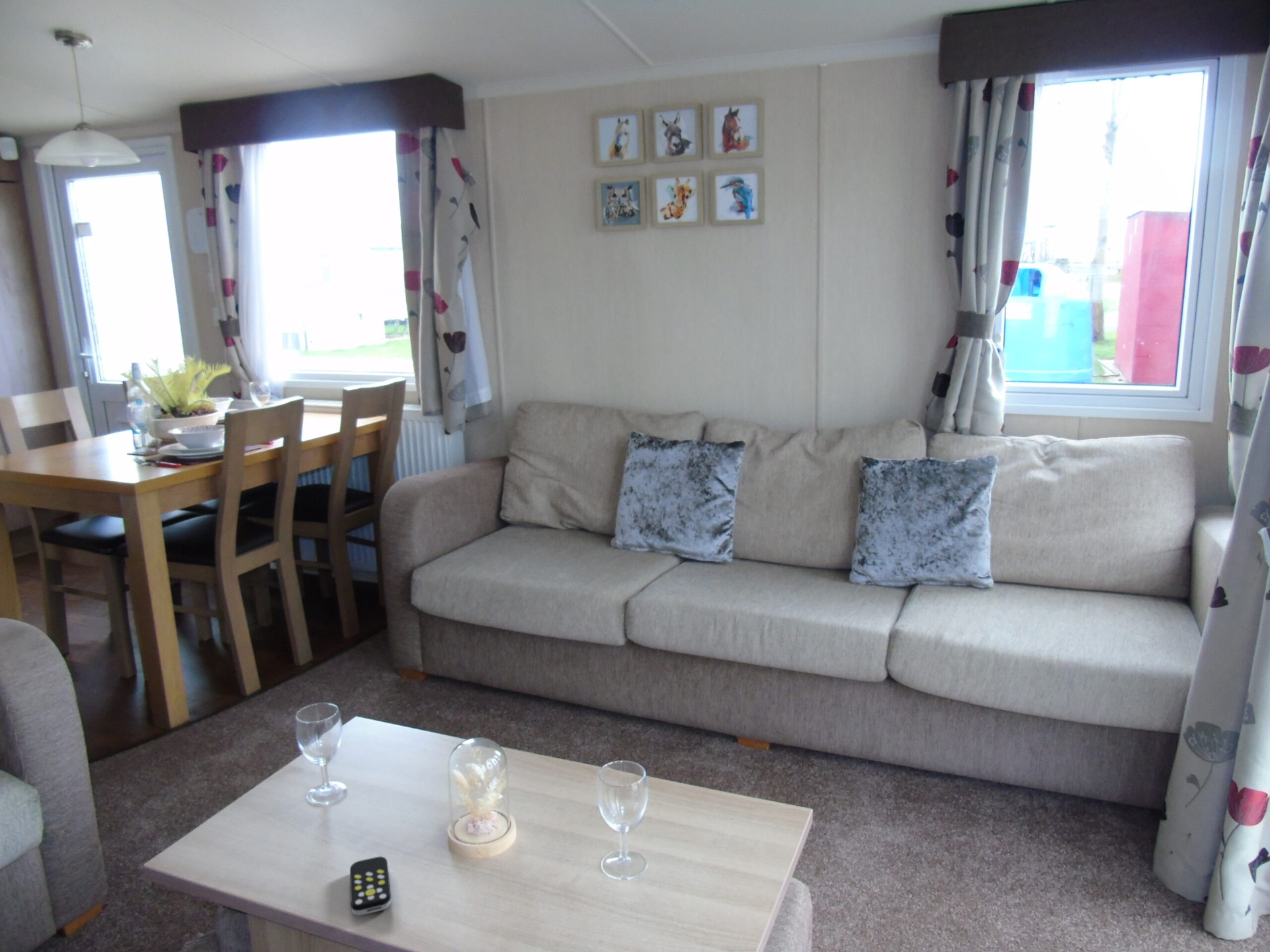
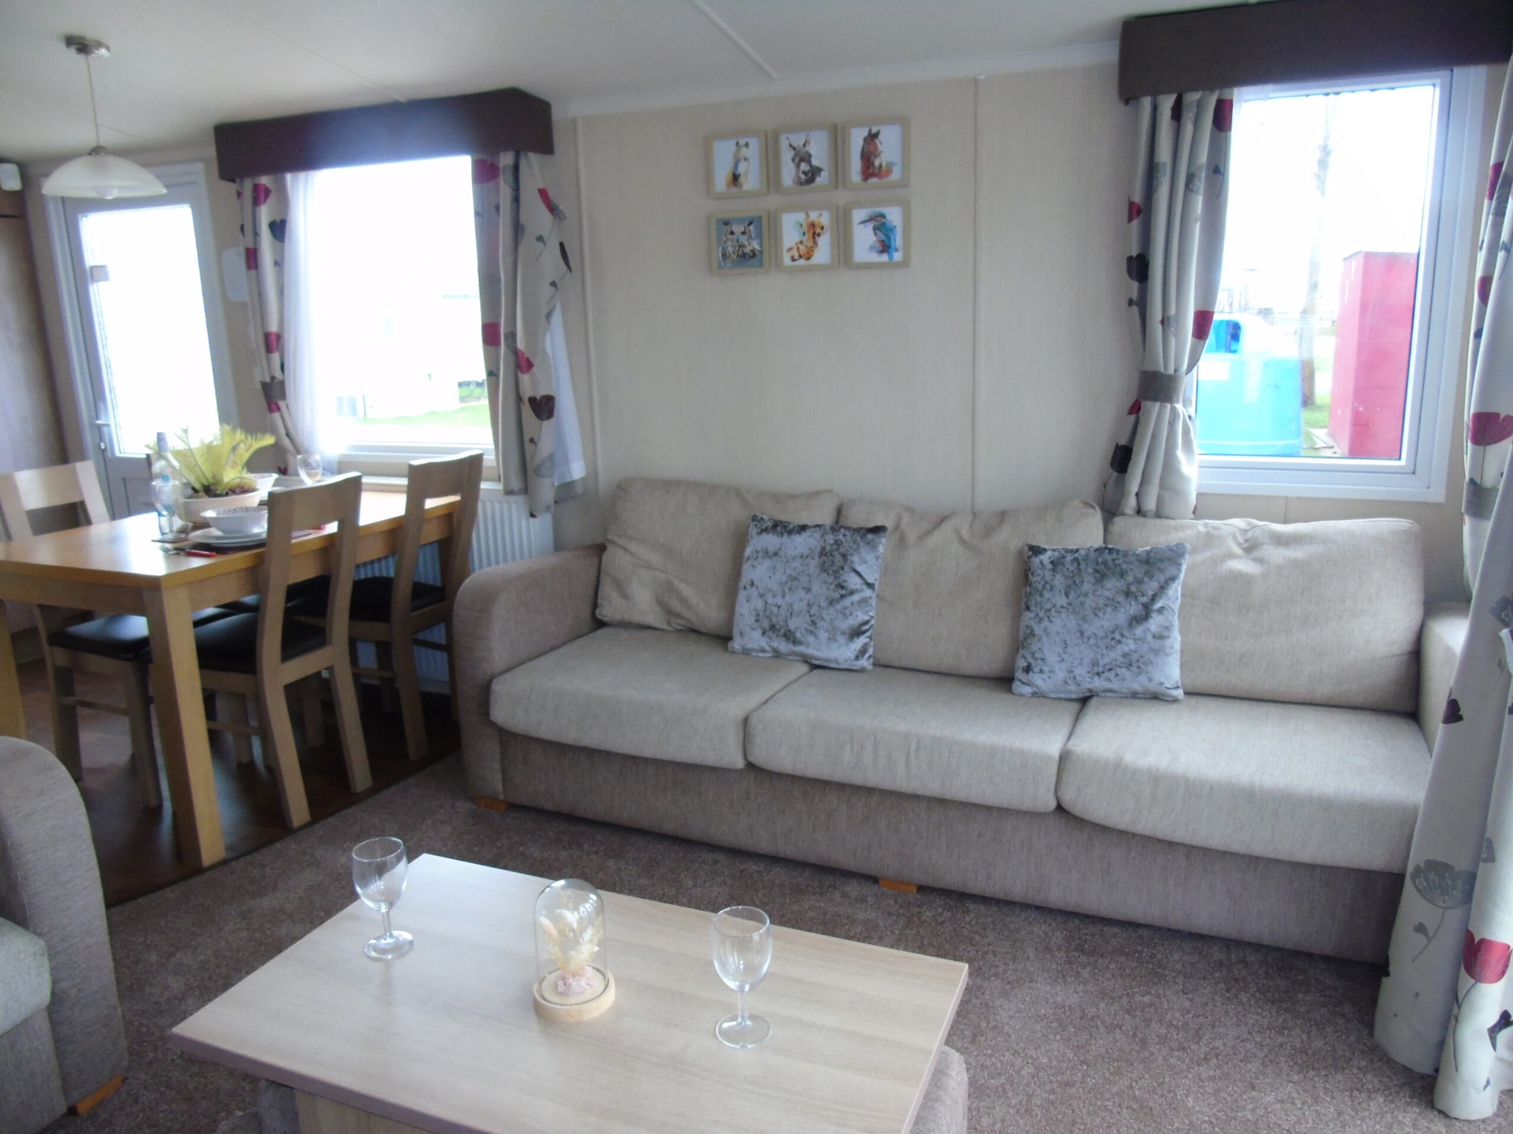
- remote control (370, 884)
